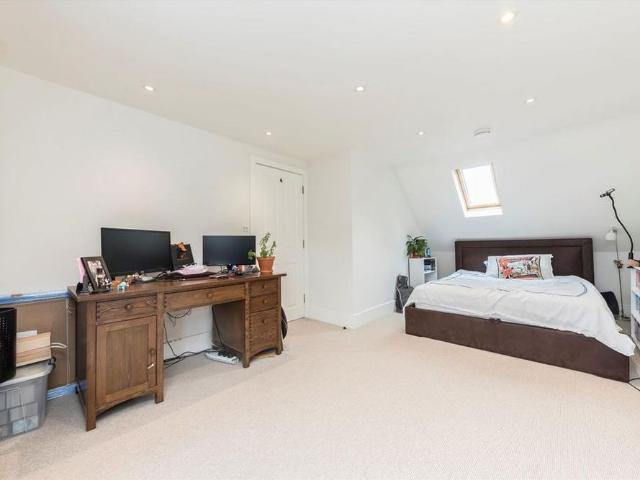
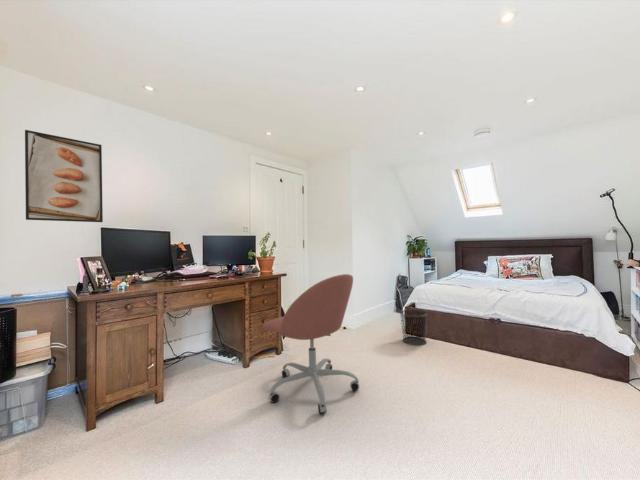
+ waste bin (413, 326)
+ office chair (309, 330)
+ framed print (66, 179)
